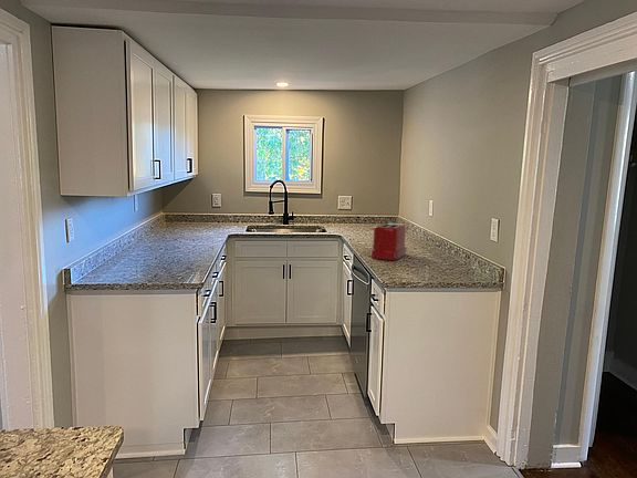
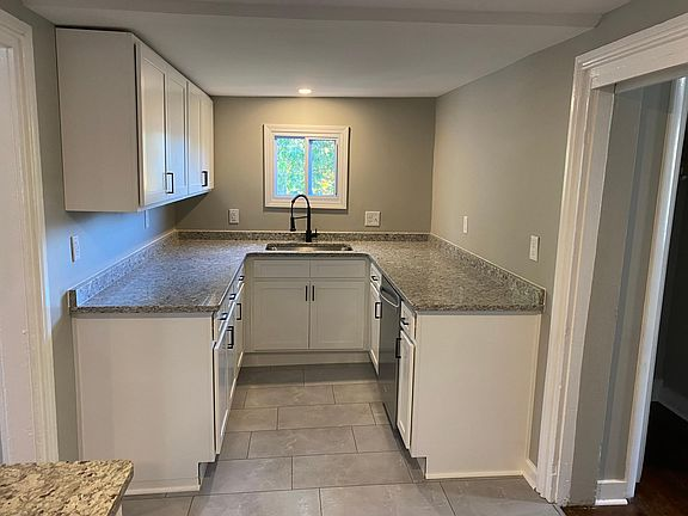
- toaster (389, 240)
